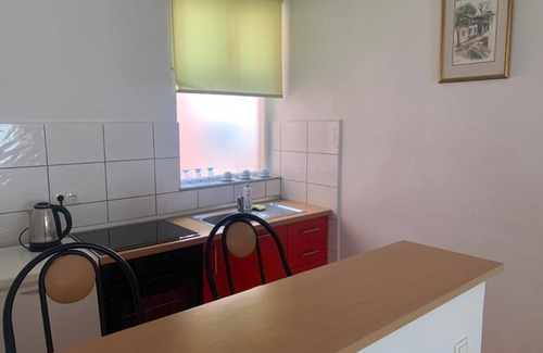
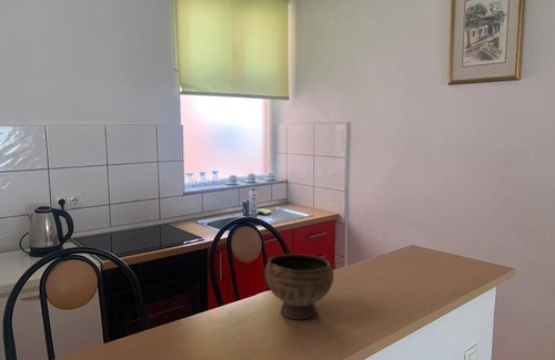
+ bowl (299, 286)
